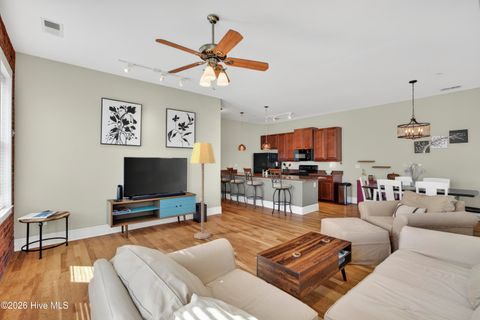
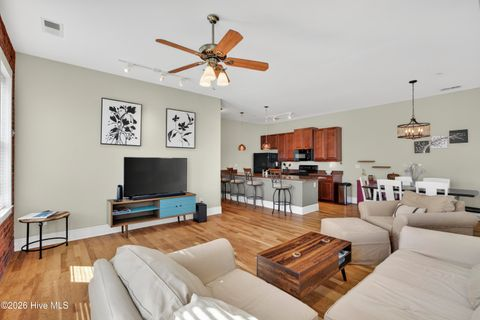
- lamp (202, 189)
